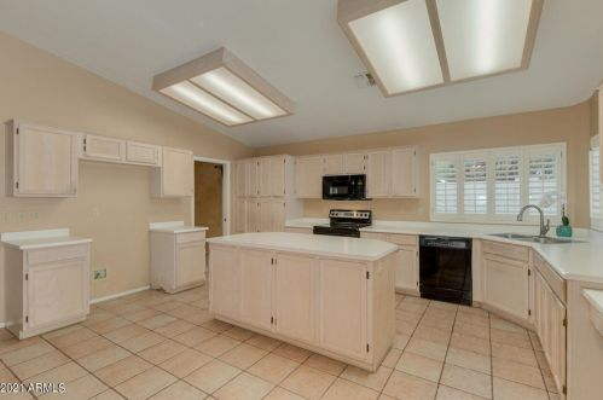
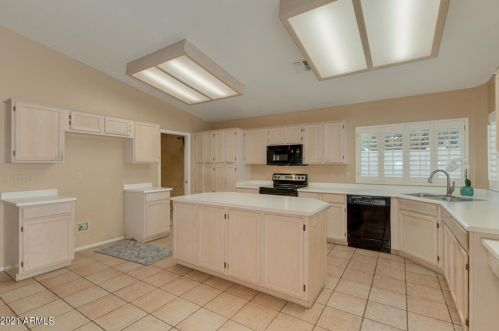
+ rug (136, 251)
